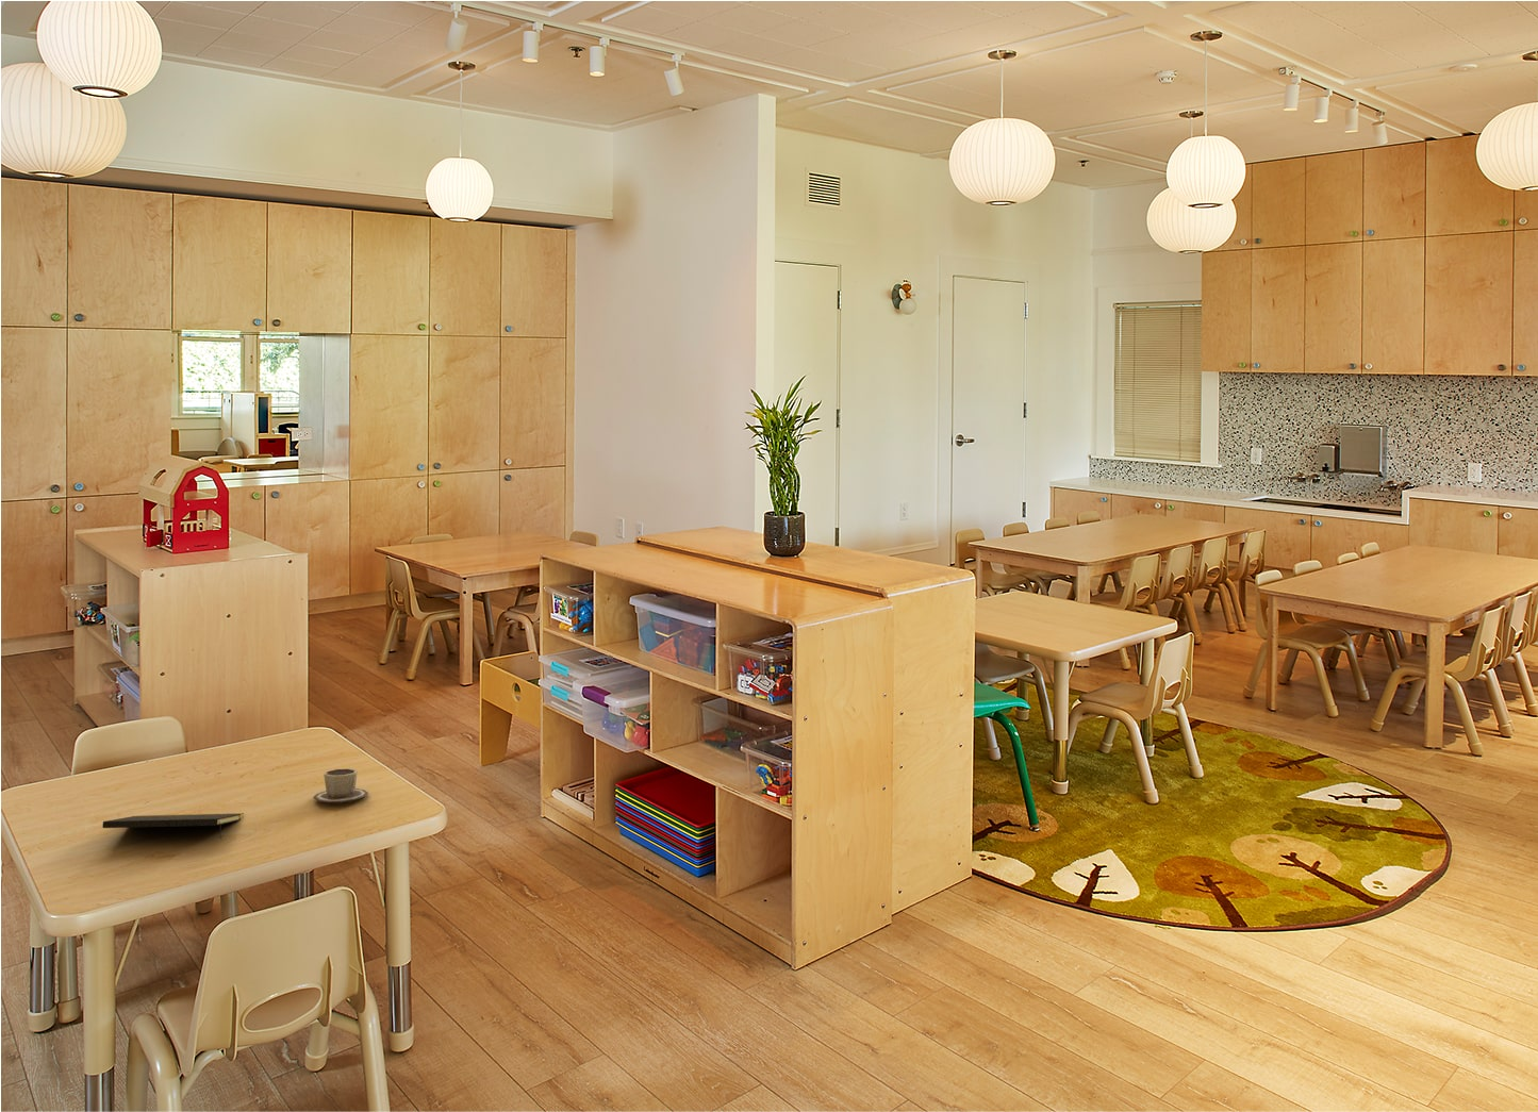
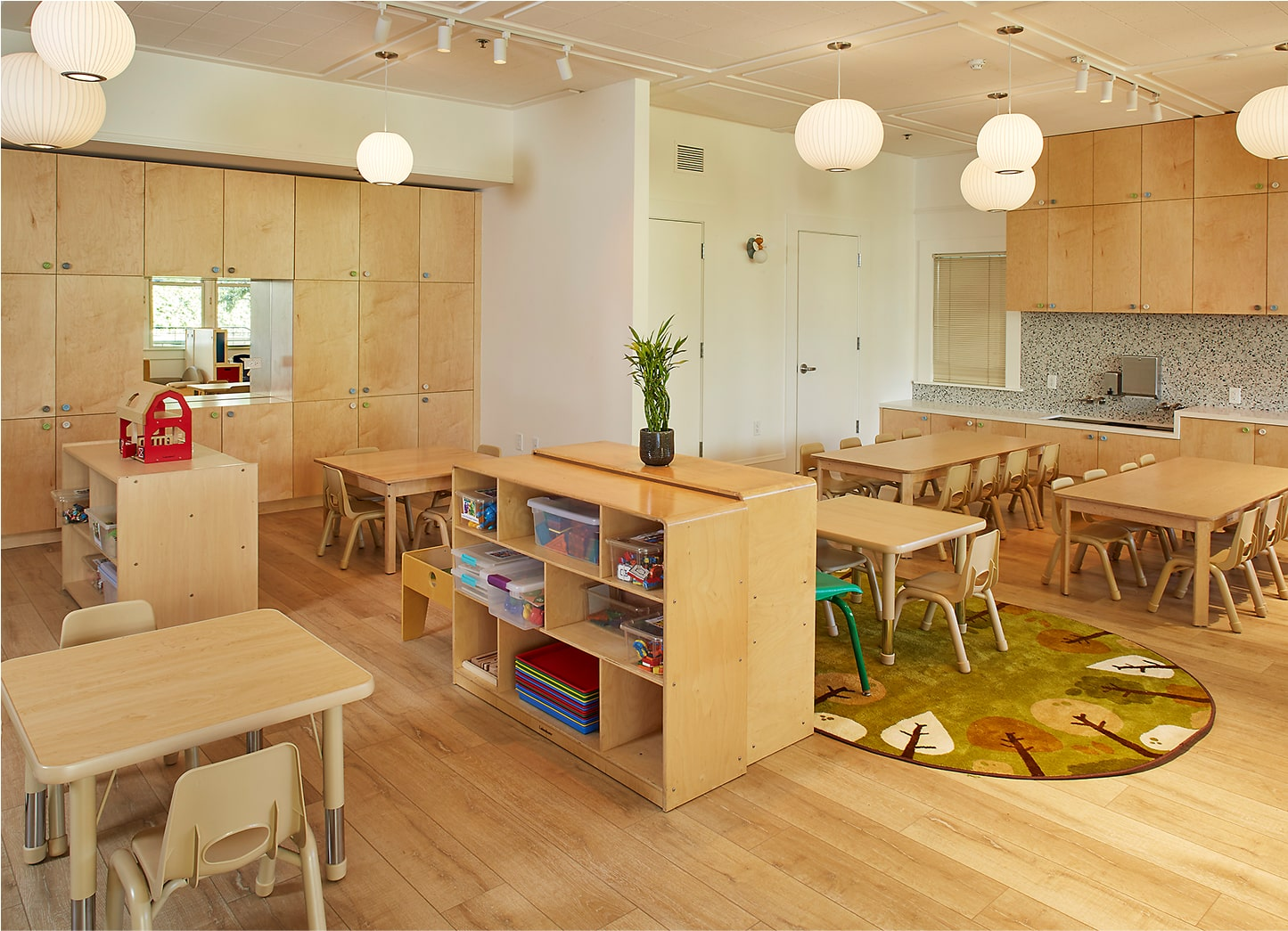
- notepad (176, 821)
- cup (340, 785)
